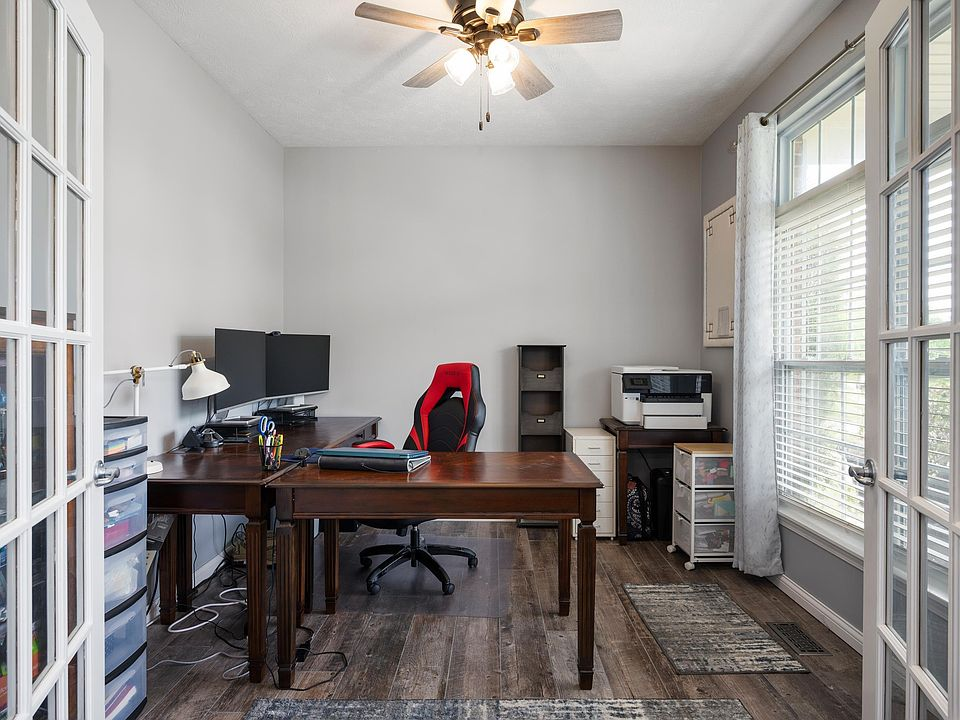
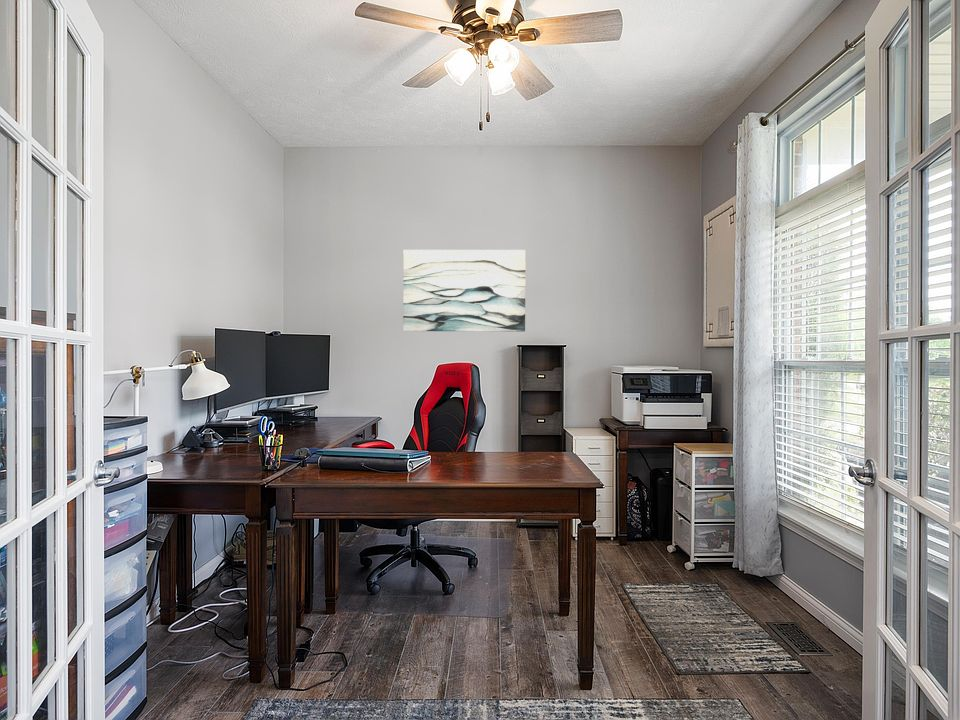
+ wall art (464, 290)
